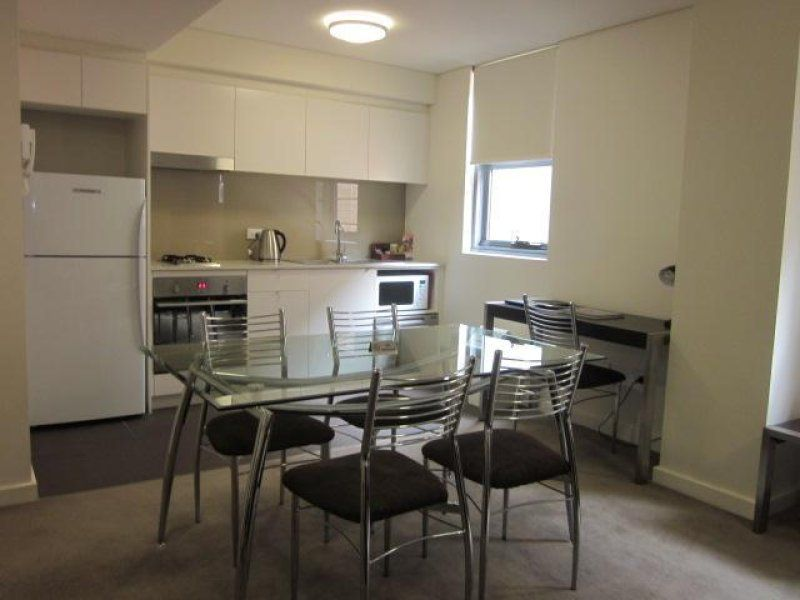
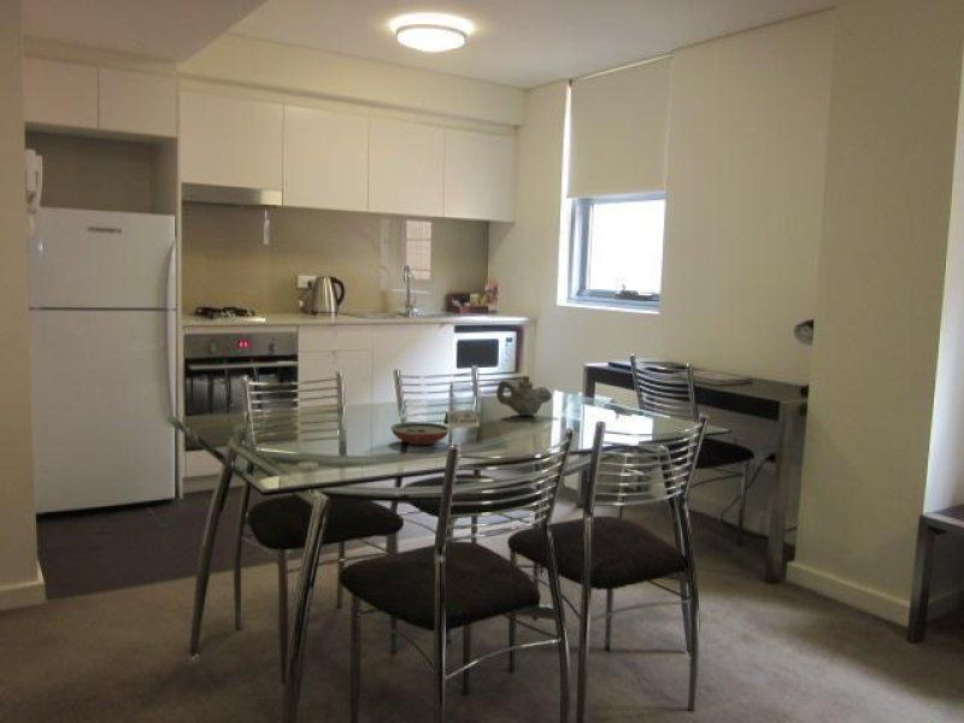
+ decorative bowl (419, 434)
+ teapot (524, 395)
